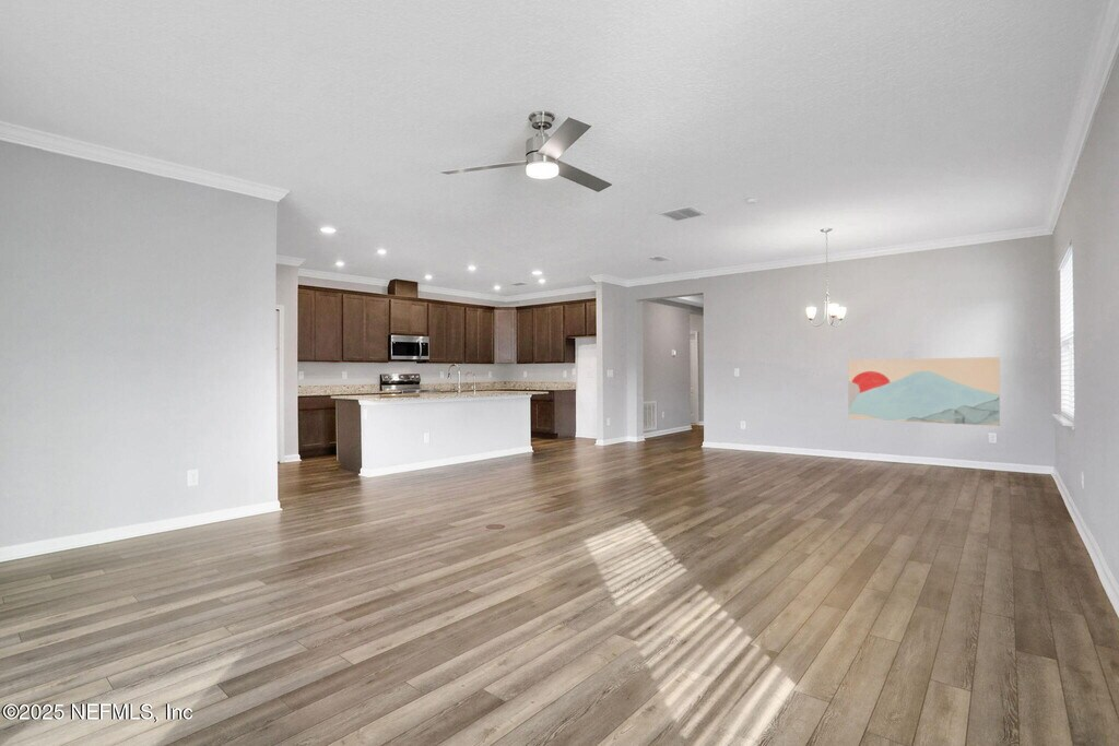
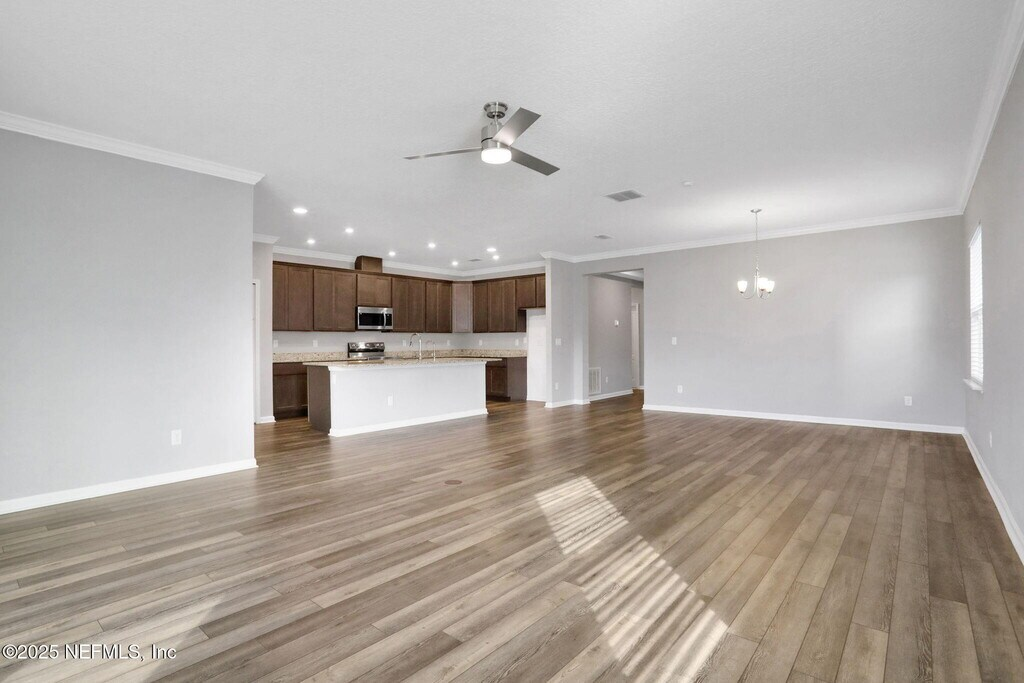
- wall art (918, 390)
